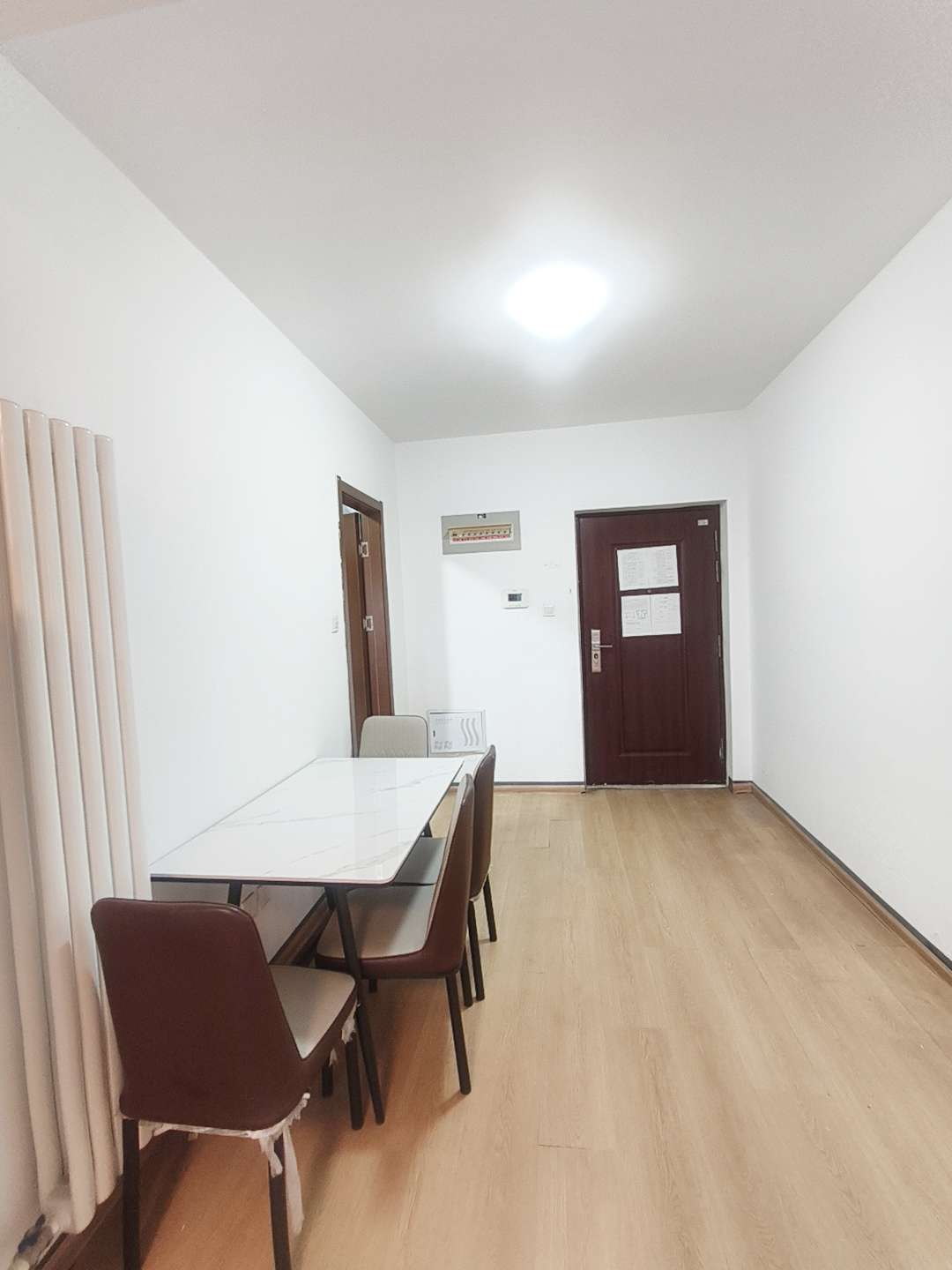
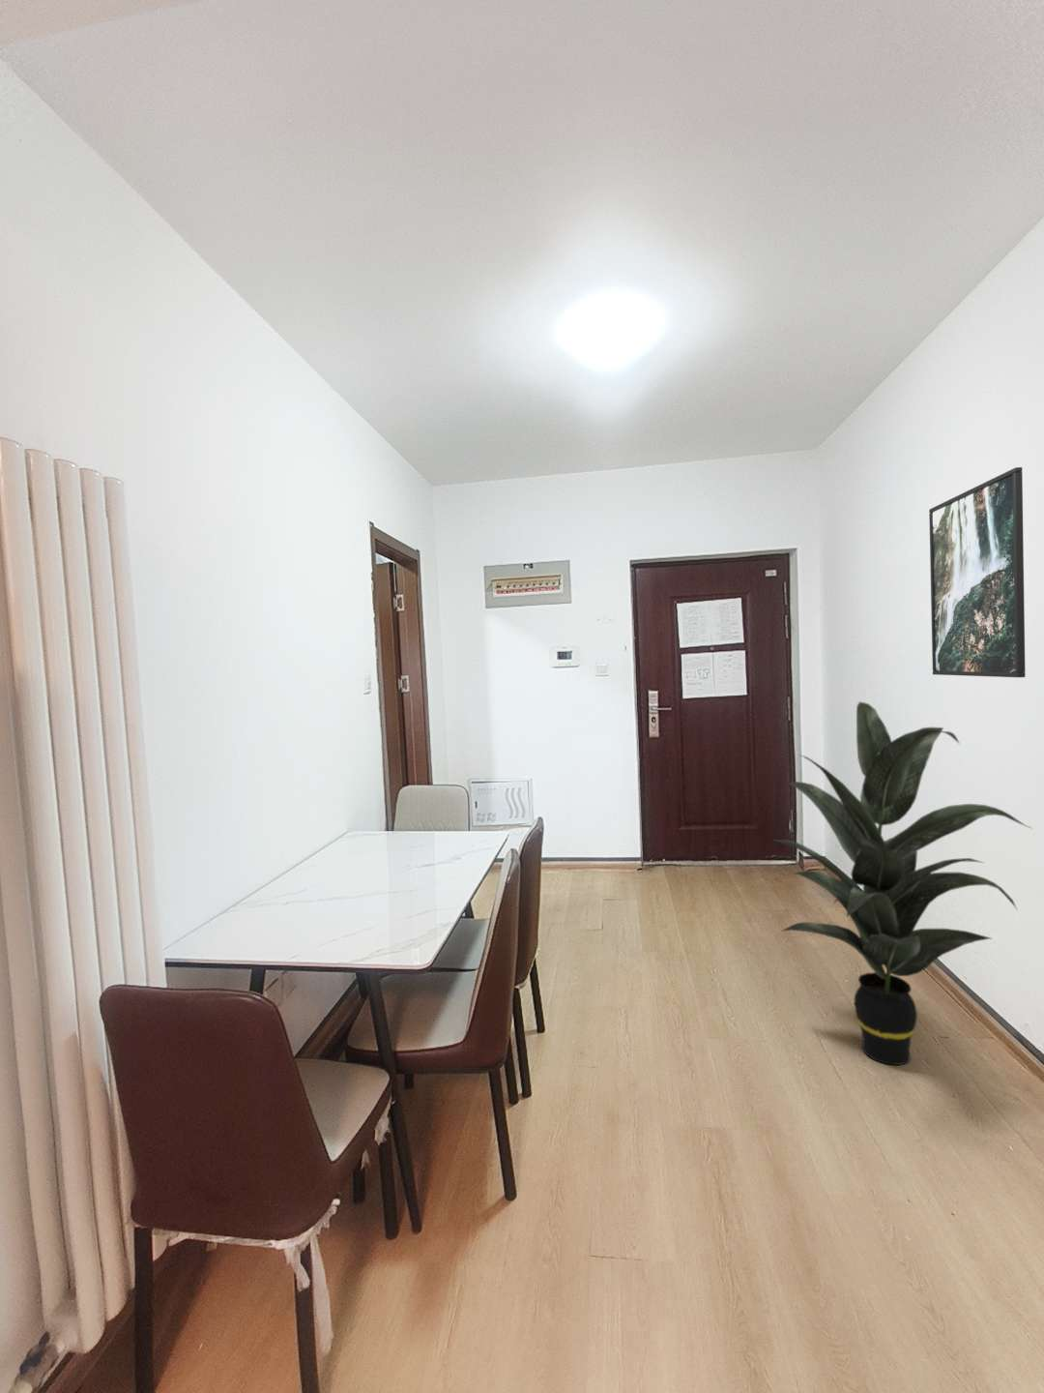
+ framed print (972, 584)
+ indoor plant (885, 876)
